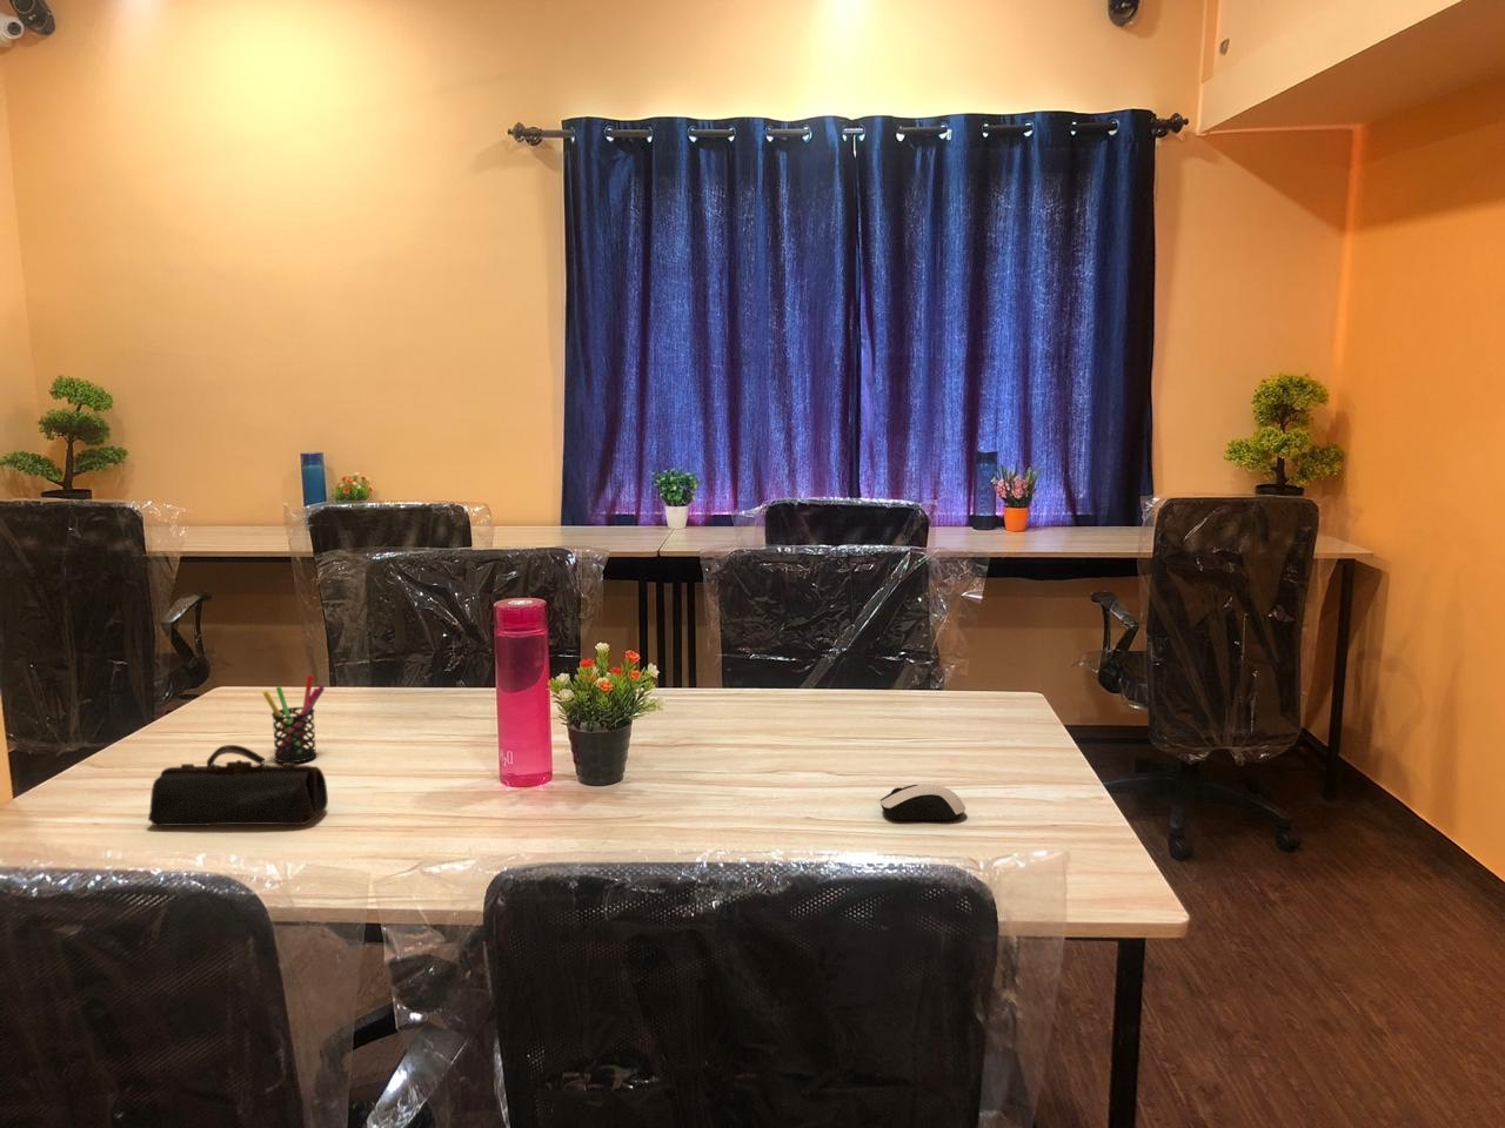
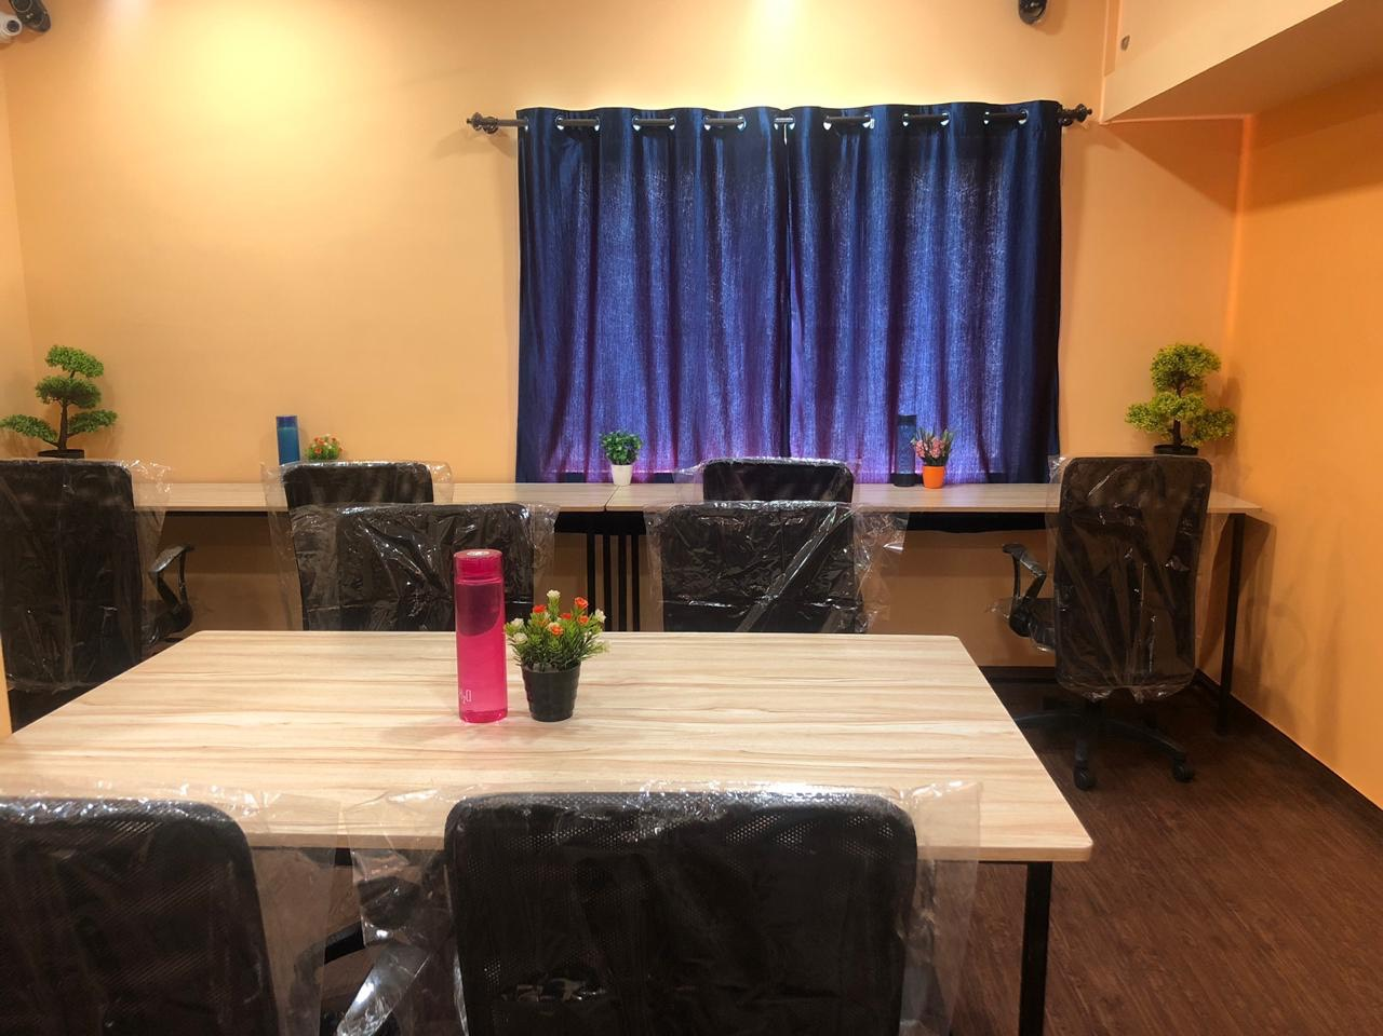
- pen holder (293, 716)
- pencil case (238, 780)
- computer mouse (922, 799)
